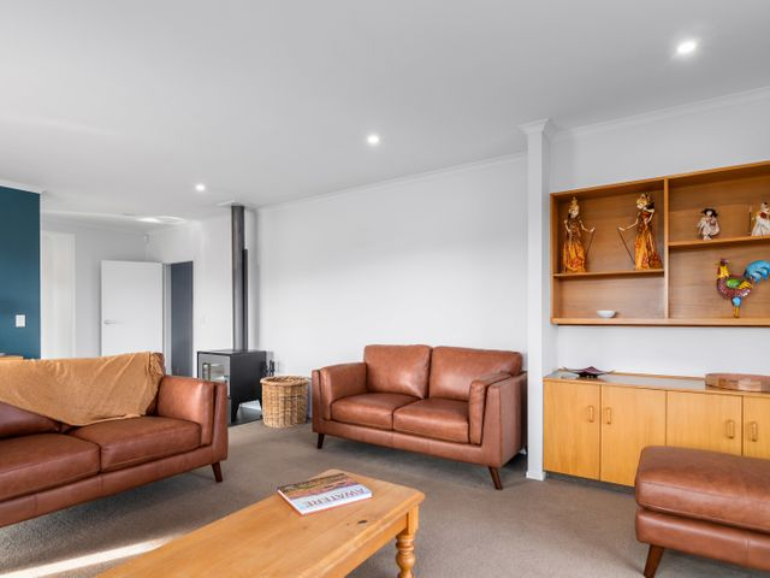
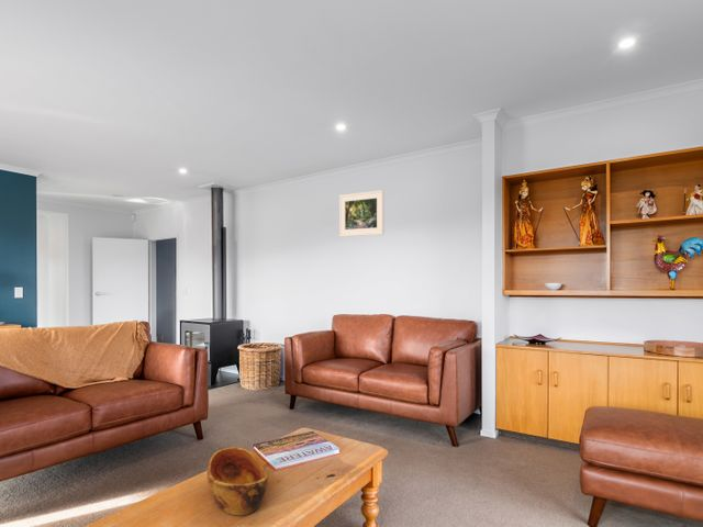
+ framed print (360, 214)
+ wooden bowl (236, 480)
